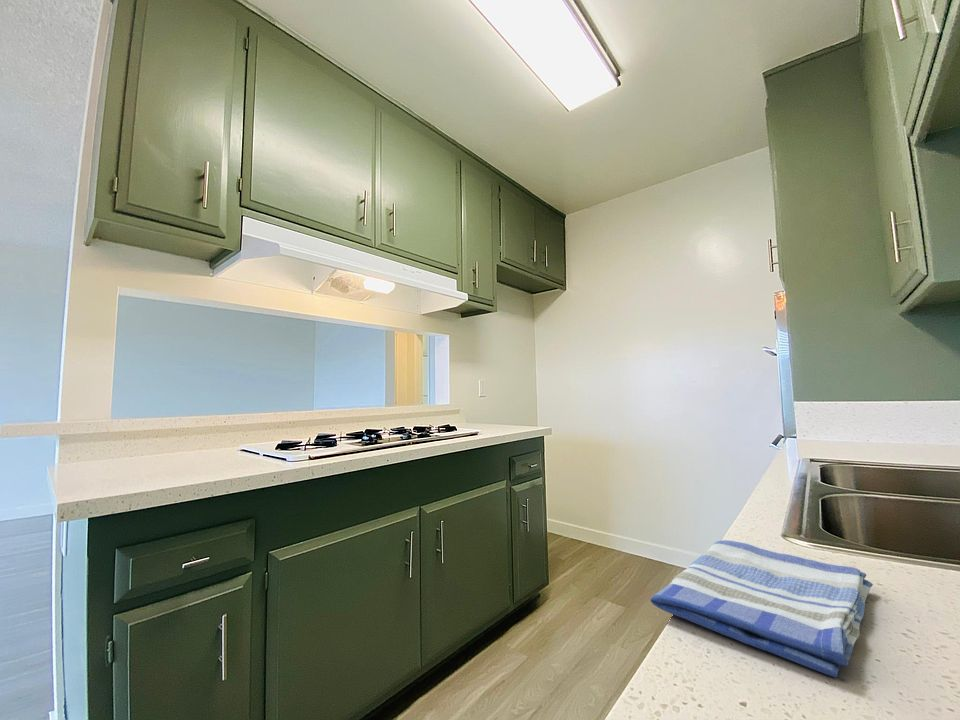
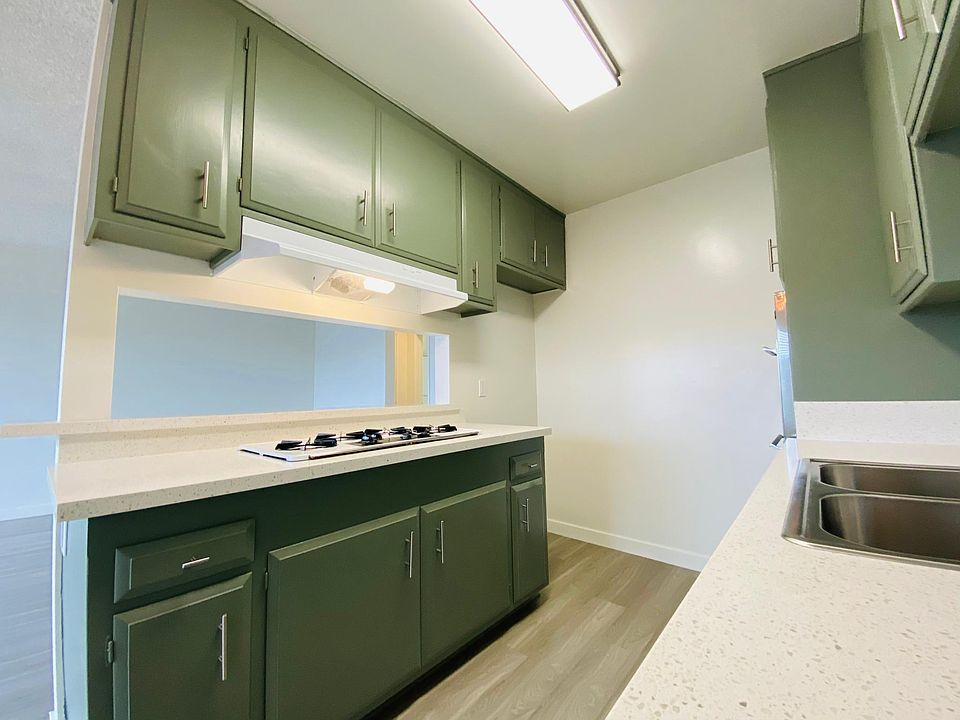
- dish towel (763, 587)
